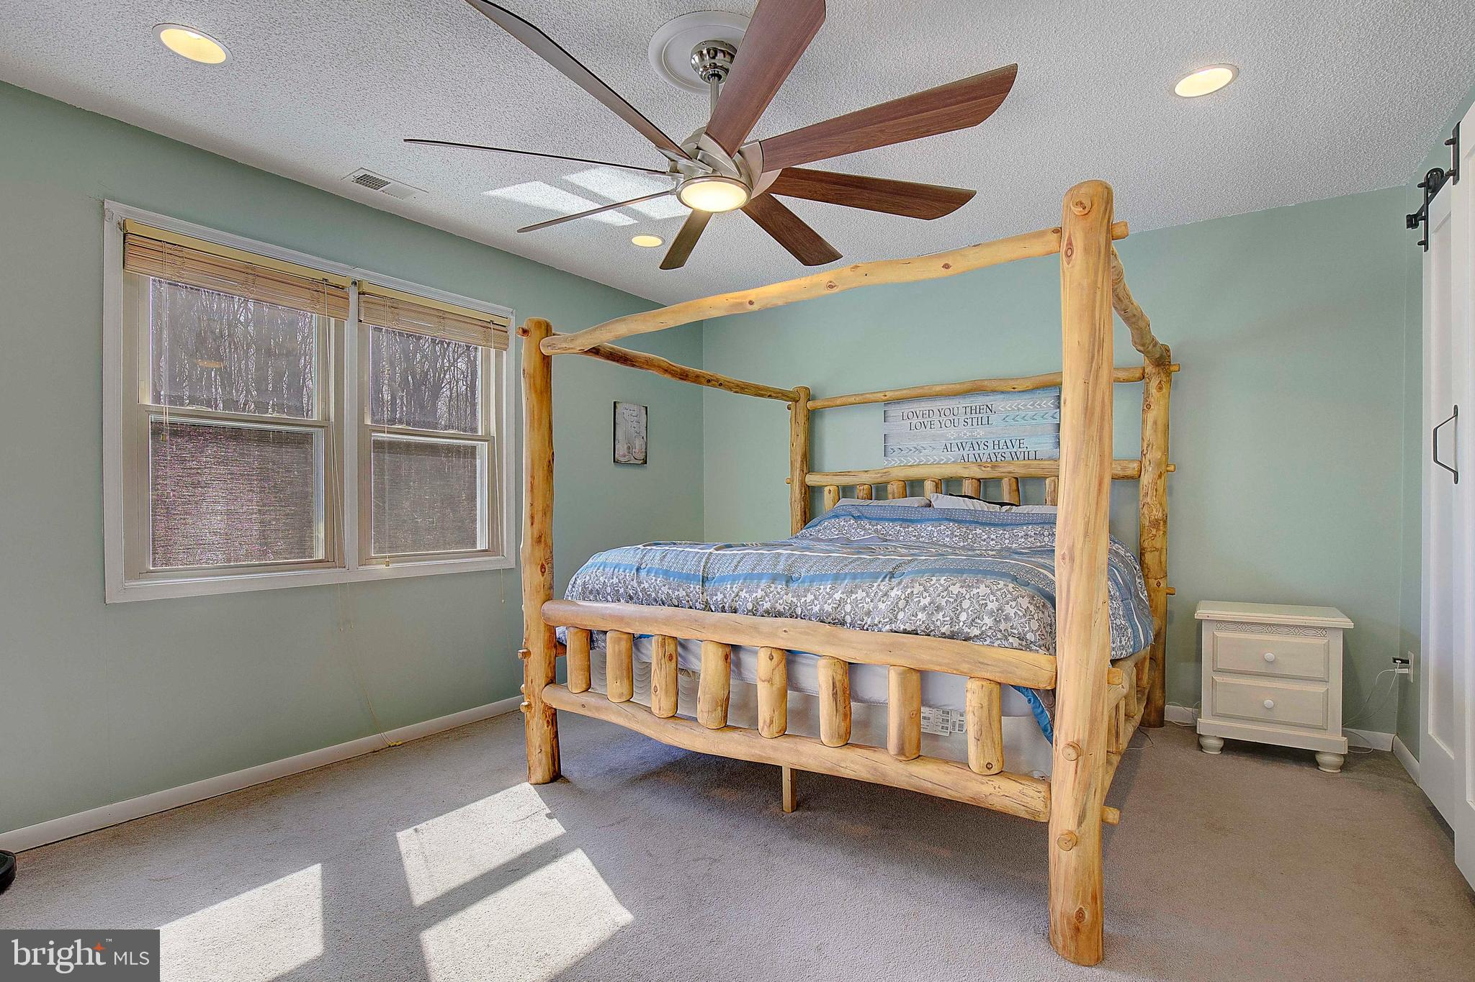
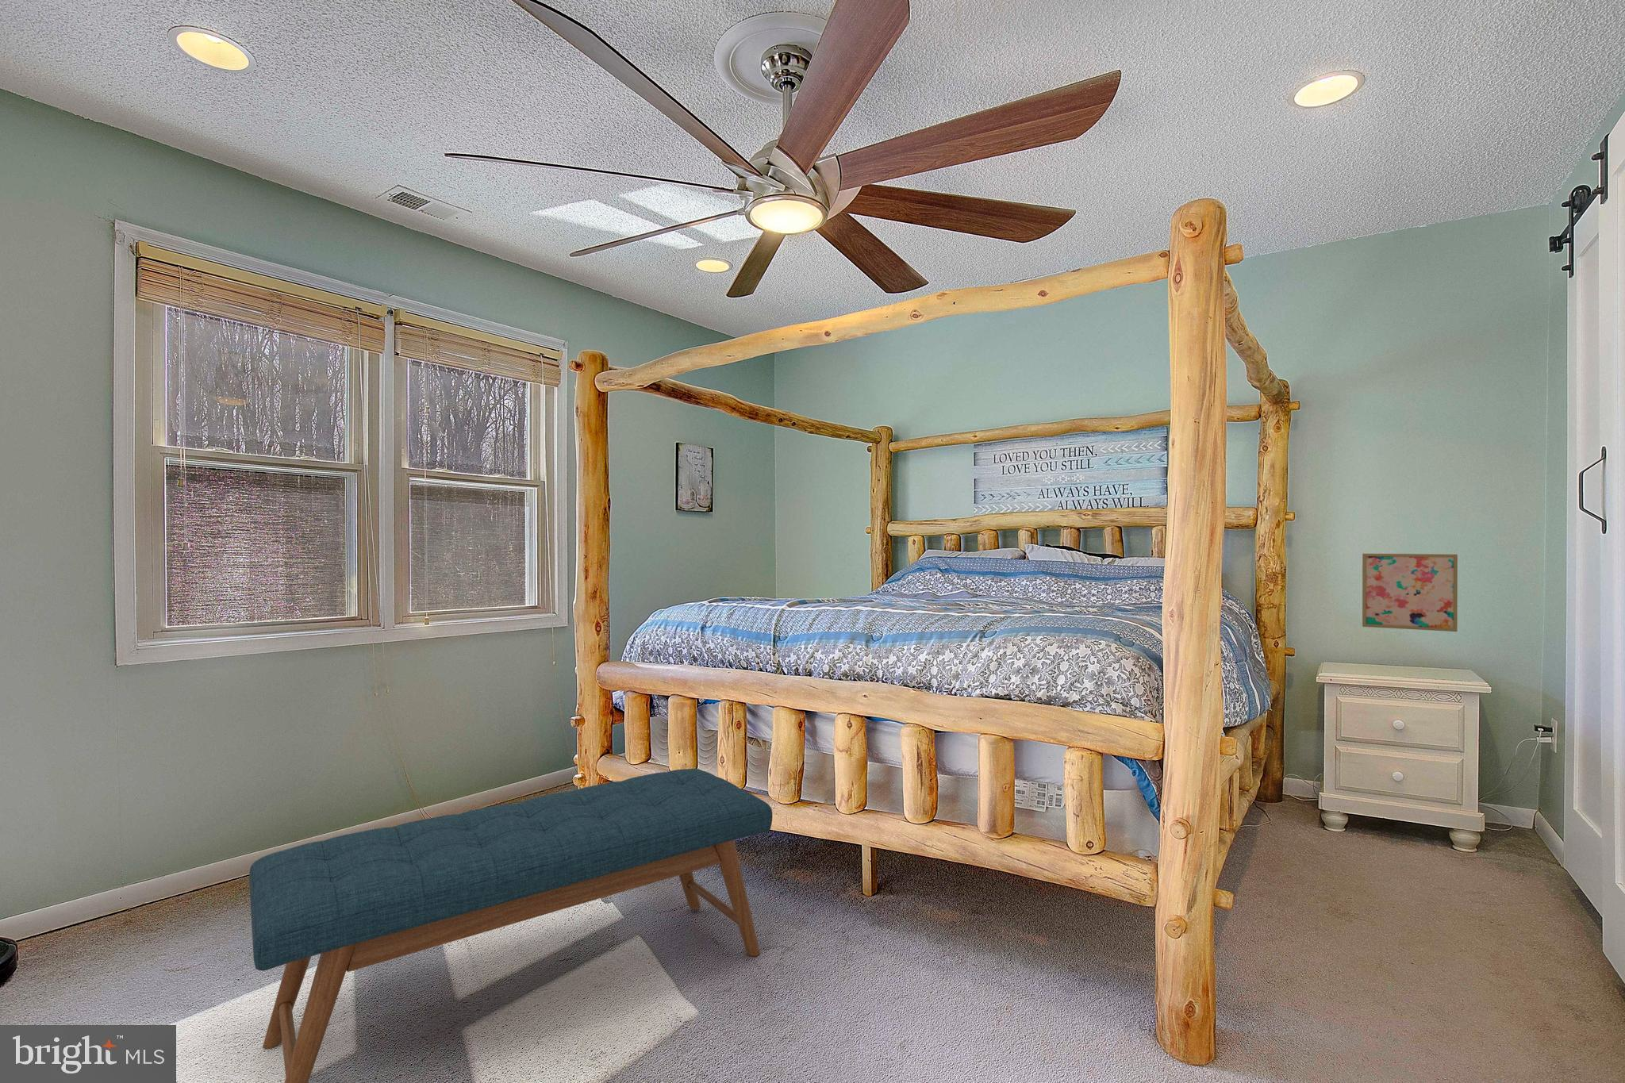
+ wall art (1408, 591)
+ bench (536, 904)
